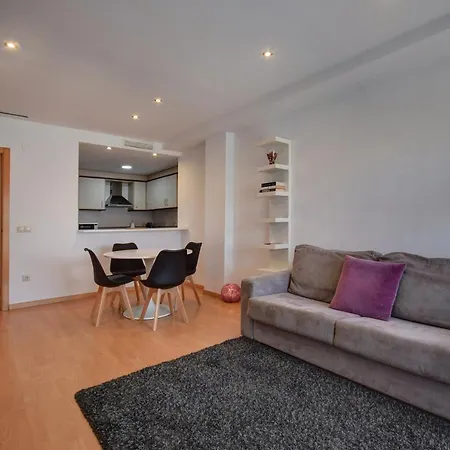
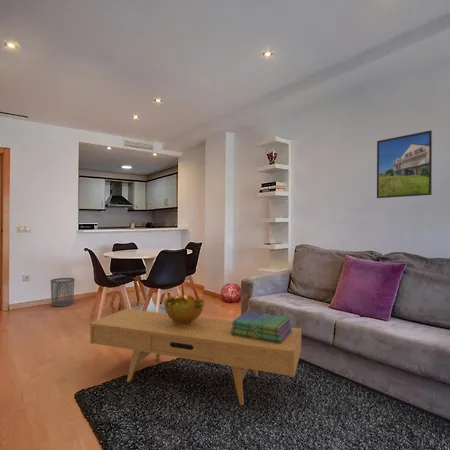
+ waste bin (62, 291)
+ stack of books (262, 325)
+ tv console (193, 352)
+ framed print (402, 166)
+ decorative bowl (184, 310)
